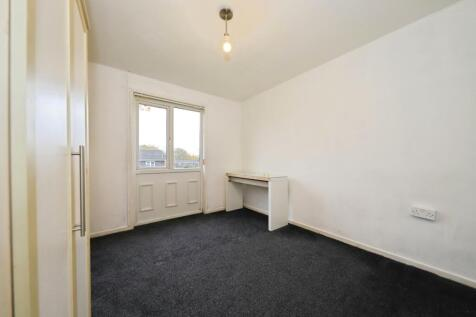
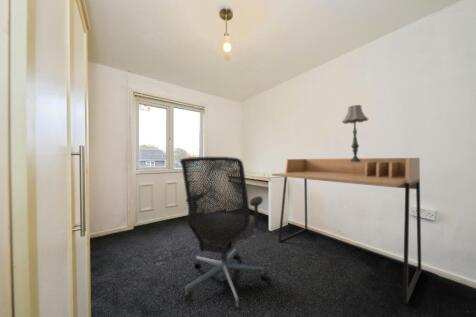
+ table lamp (354, 146)
+ office chair (224, 216)
+ desk (342, 182)
